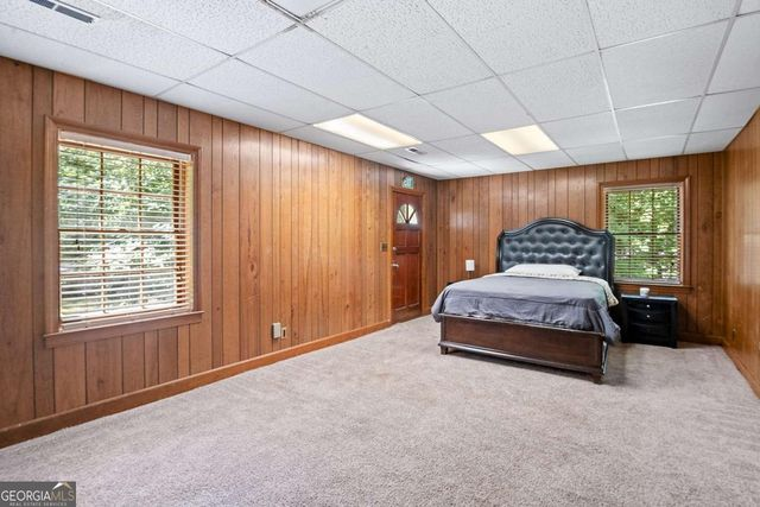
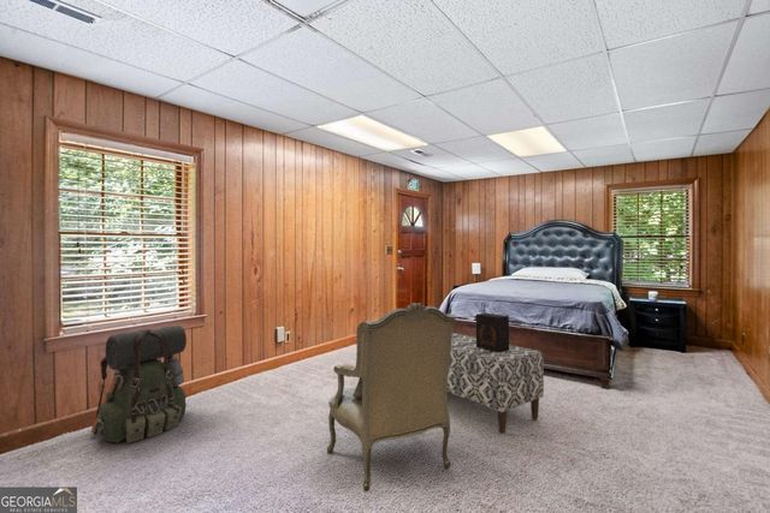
+ bench (468, 374)
+ armchair (391, 378)
+ backpack (140, 376)
+ decorative box (492, 332)
